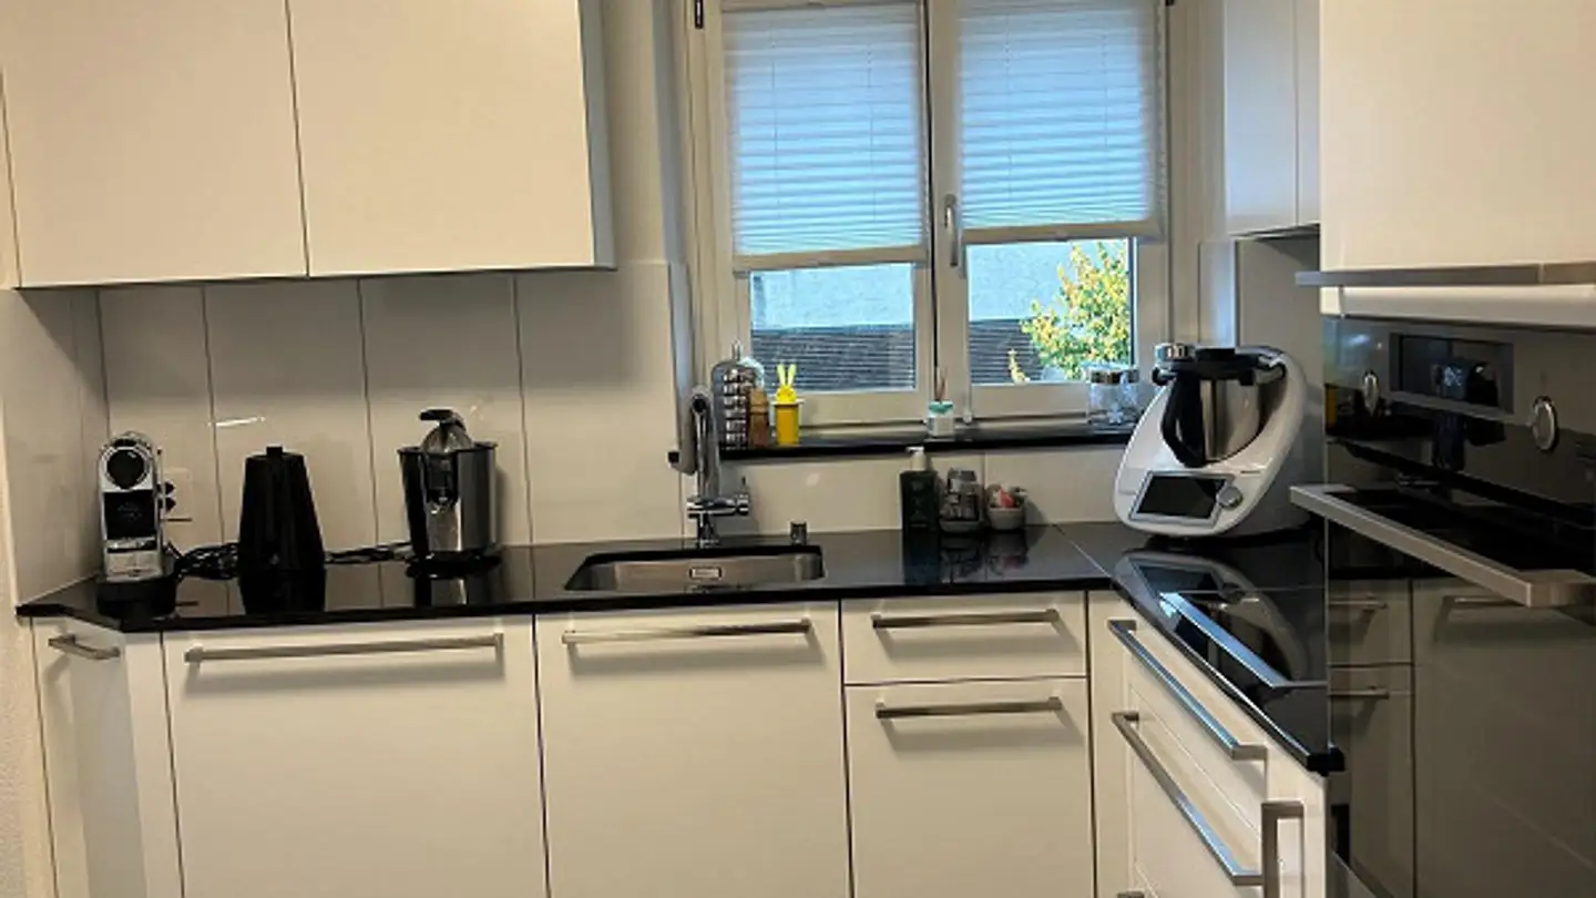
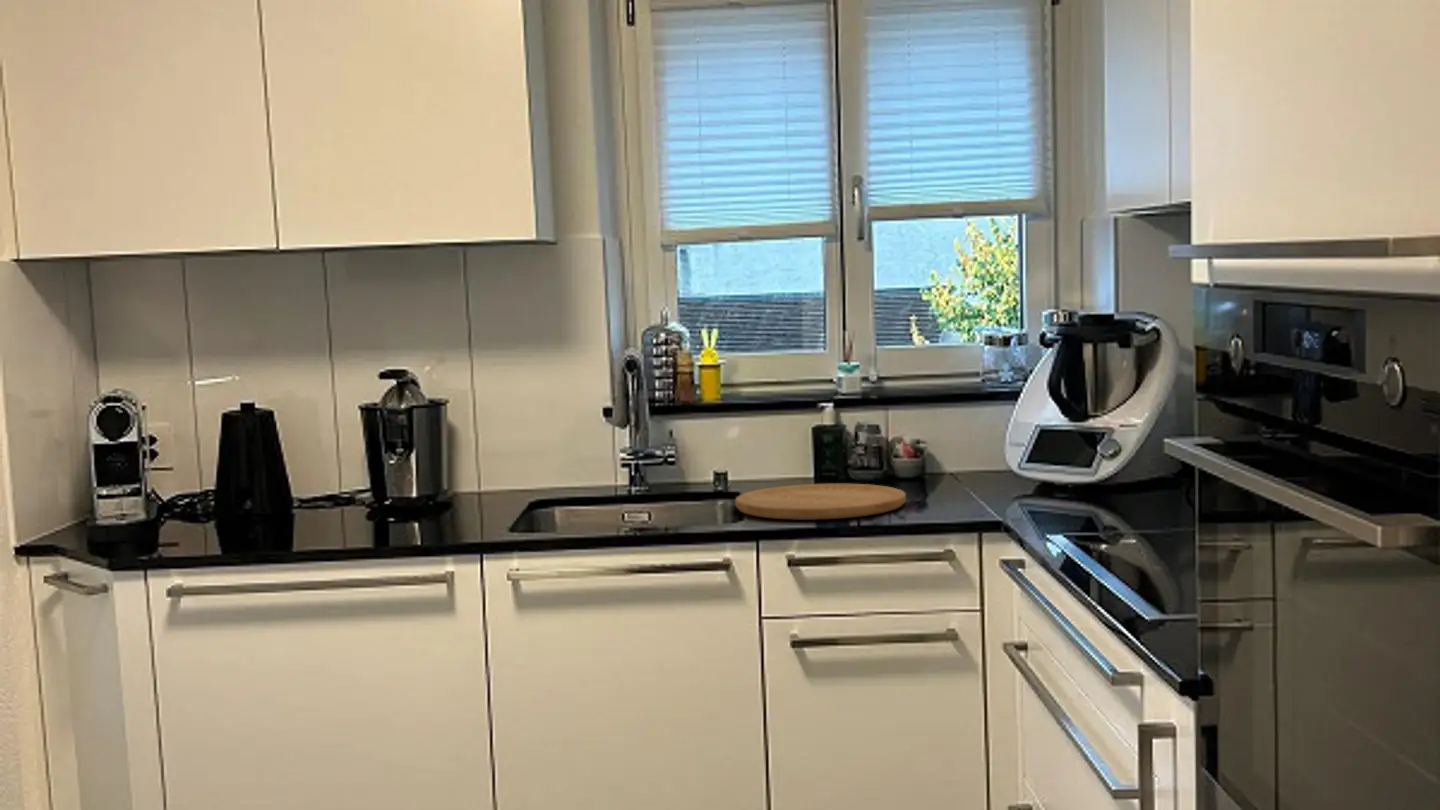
+ cutting board (820, 501)
